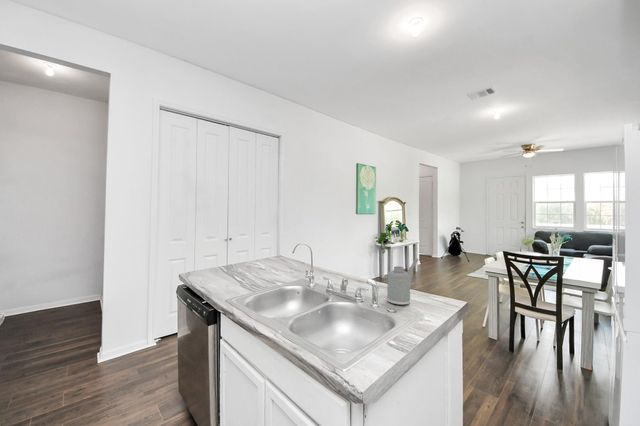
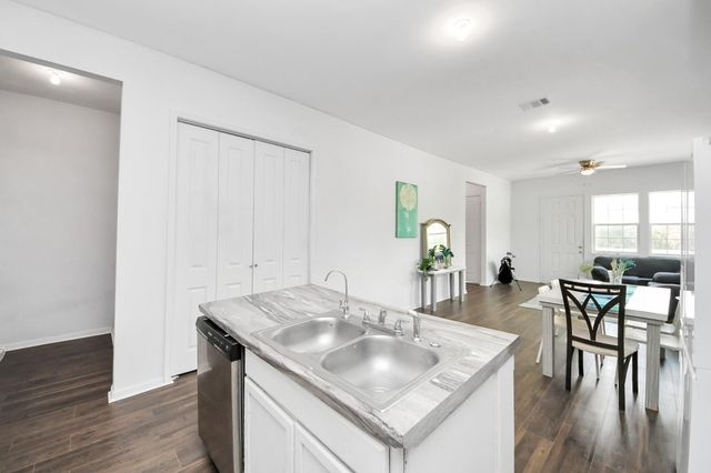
- soap dispenser (402, 279)
